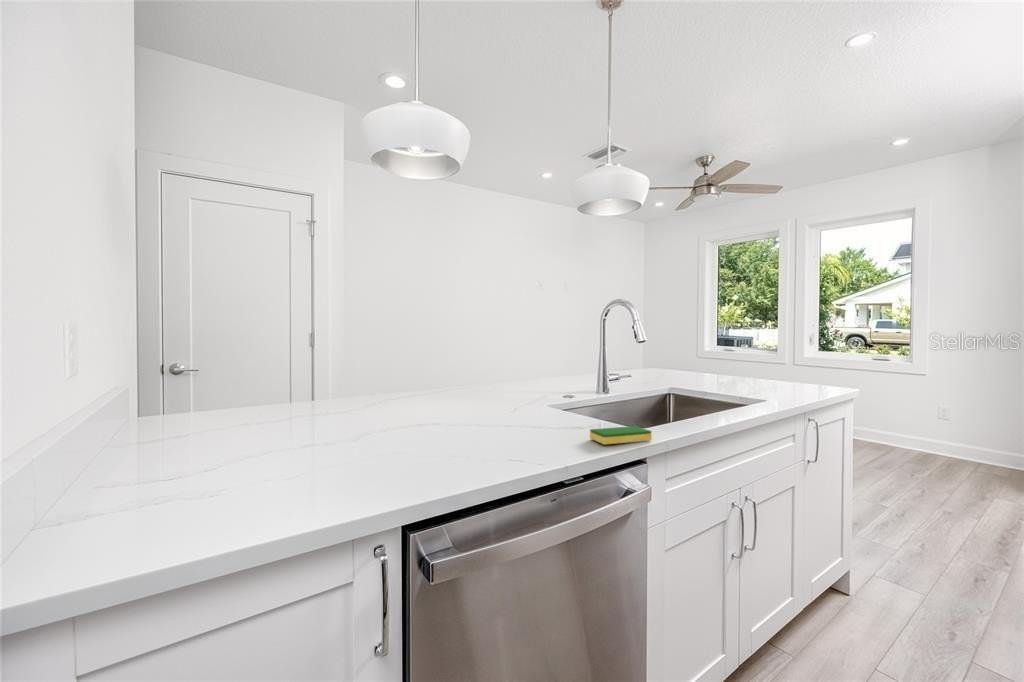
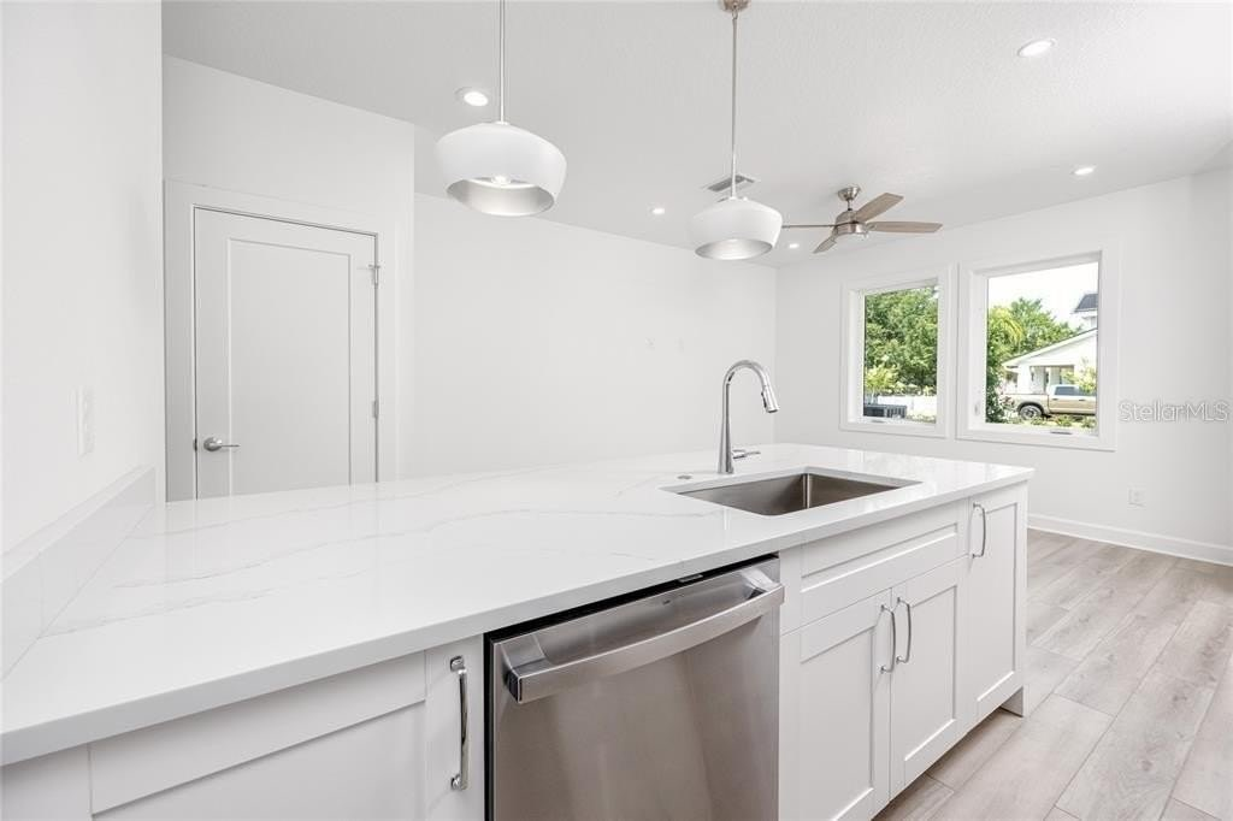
- dish sponge (620, 434)
